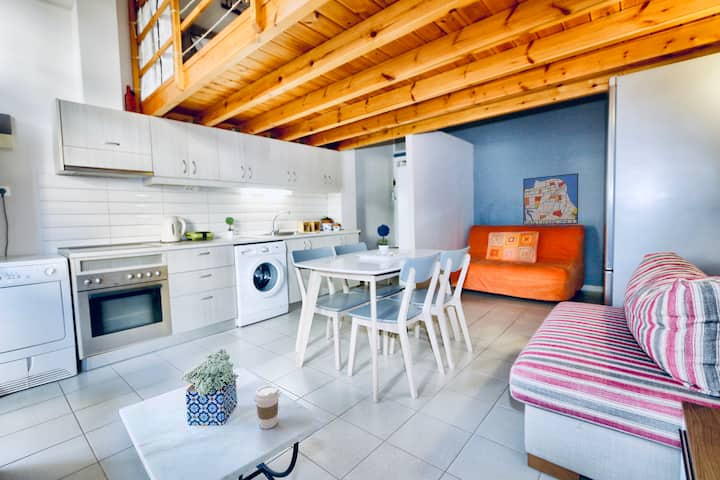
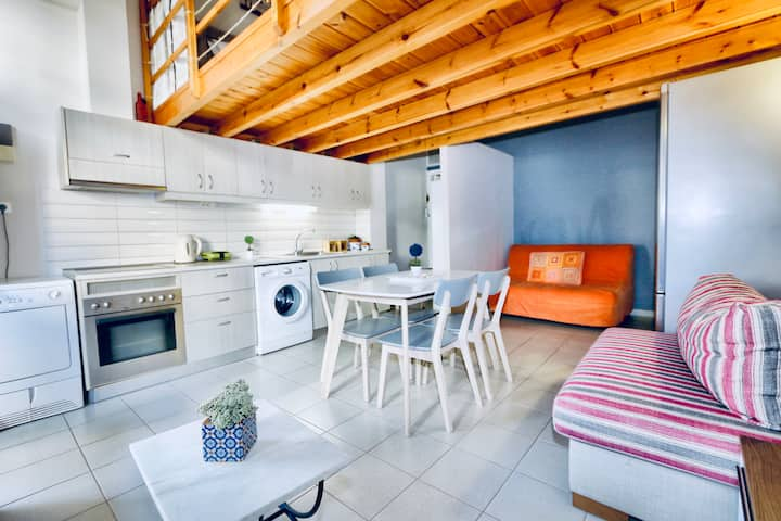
- wall art (549, 200)
- coffee cup (267, 406)
